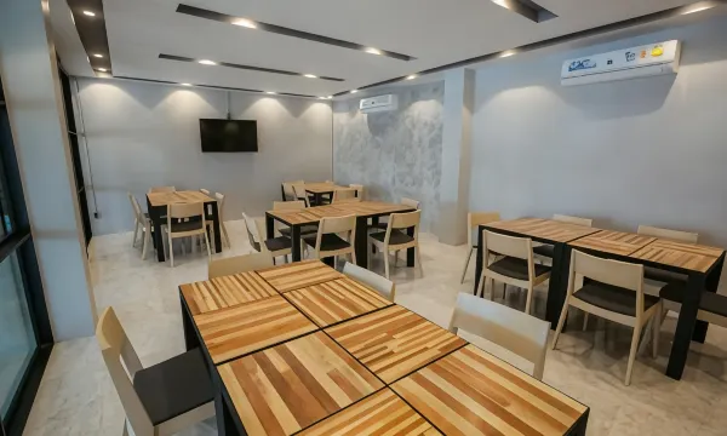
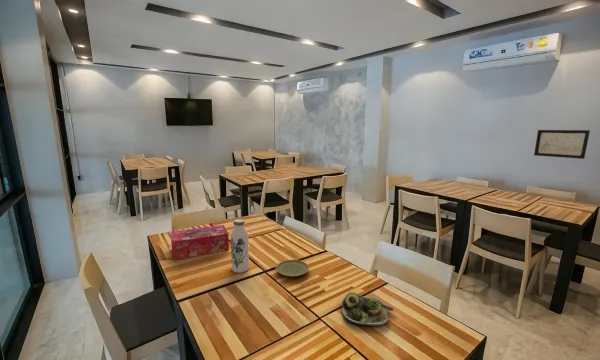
+ wall art (560, 143)
+ water bottle (239, 245)
+ tissue box (199, 241)
+ plate (292, 269)
+ salad plate (362, 306)
